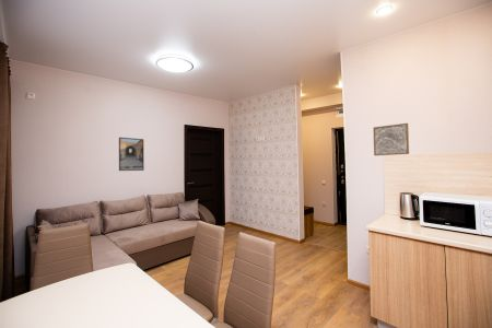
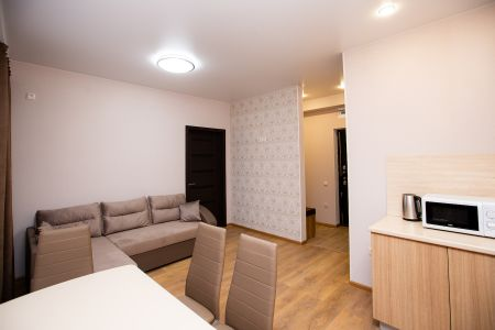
- wall art (390, 140)
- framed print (131, 154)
